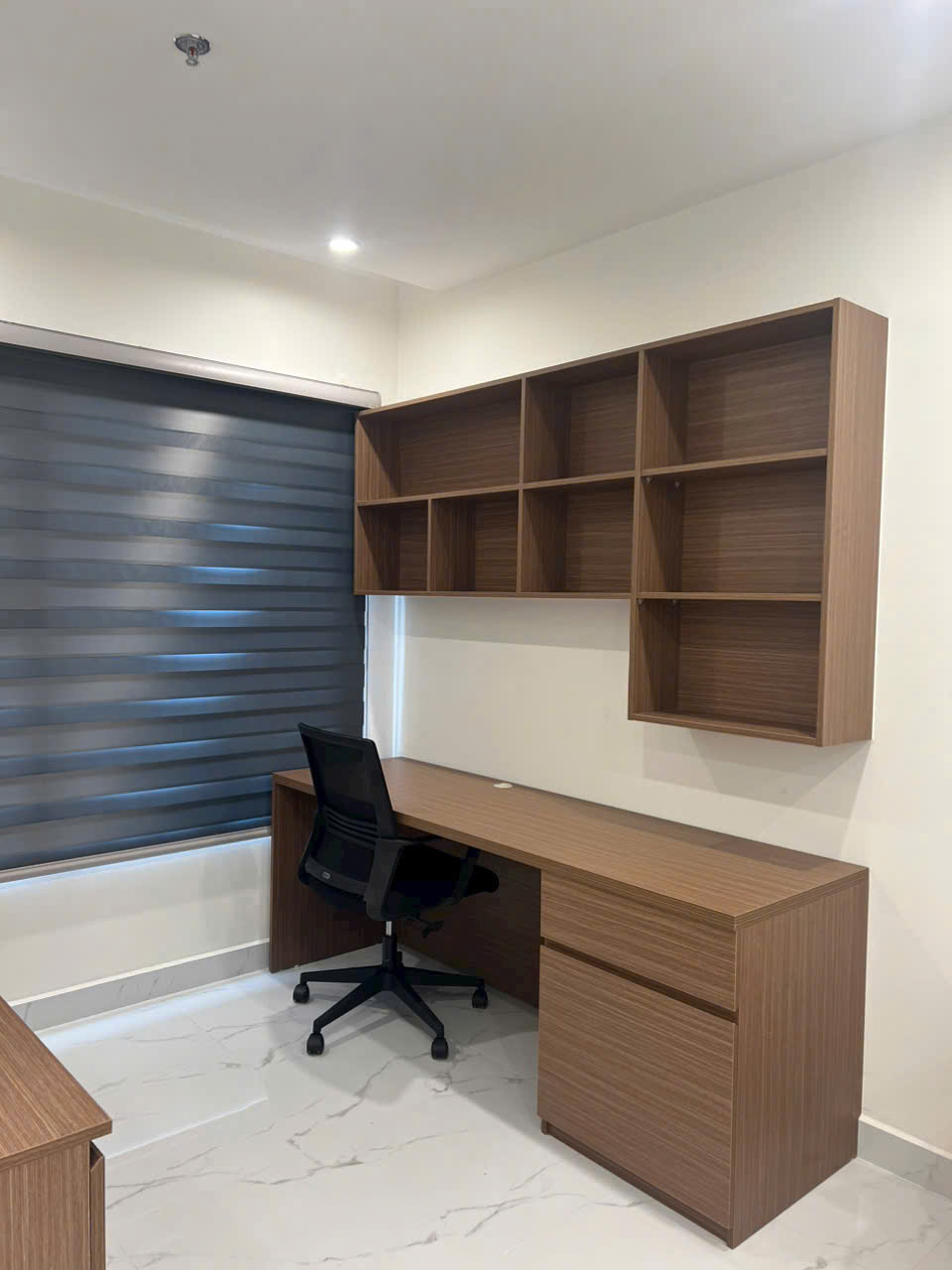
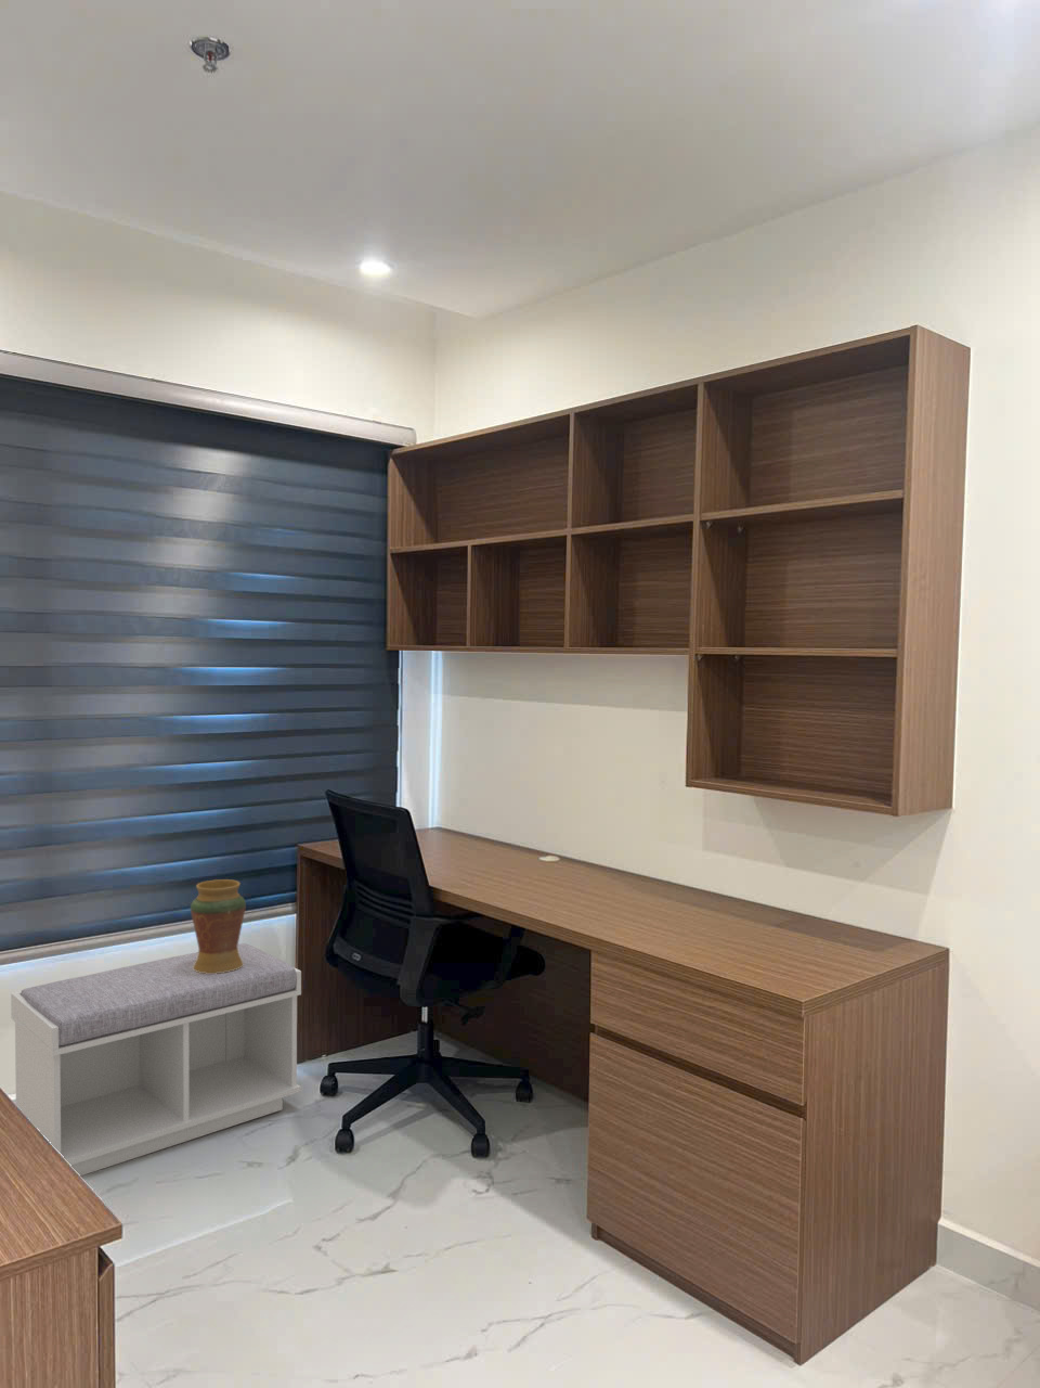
+ bench (163, 1048)
+ decorative vase (217, 924)
